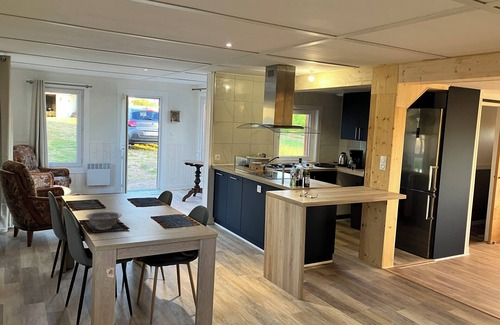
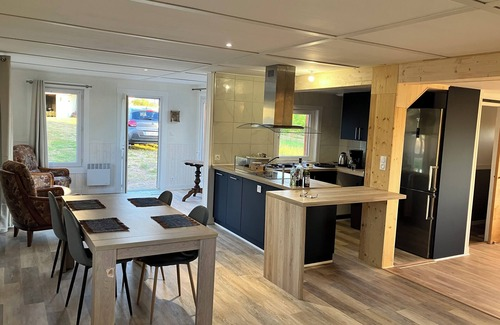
- decorative bowl (103, 221)
